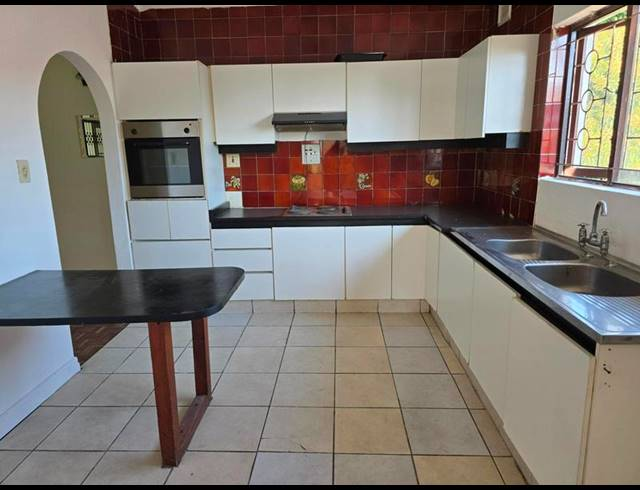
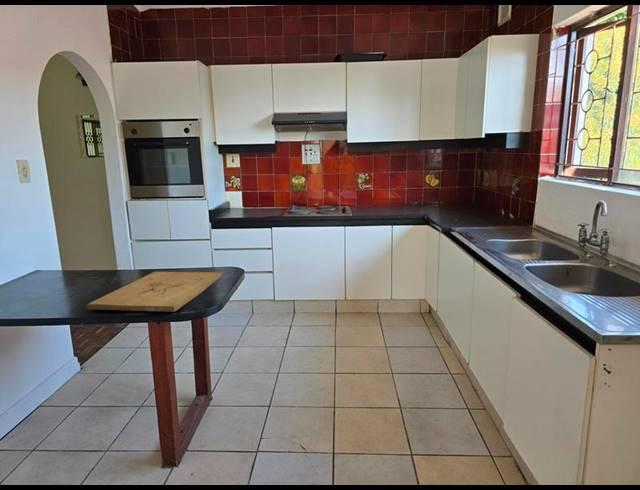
+ cutting board (163, 288)
